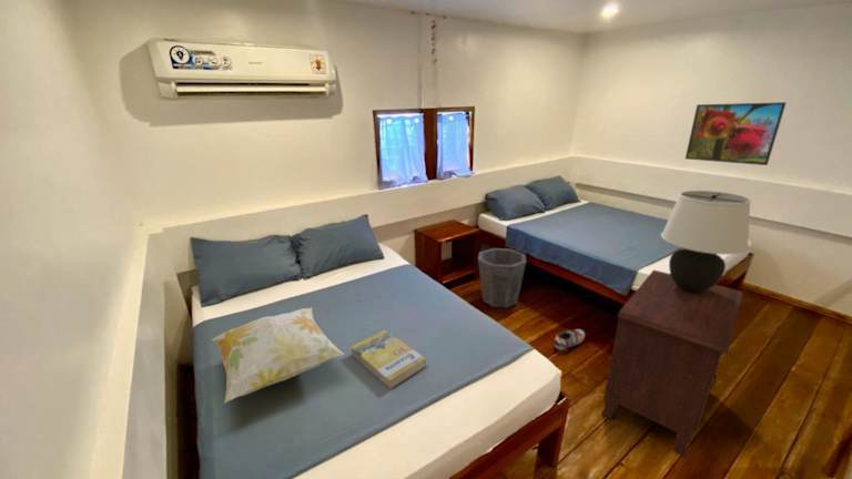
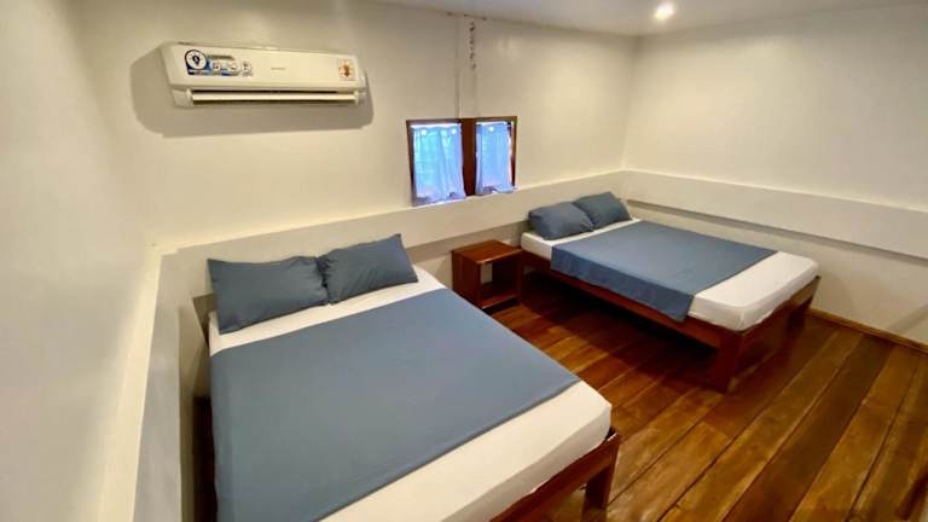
- decorative pillow (275, 346)
- table lamp (701, 243)
- shoe (570, 336)
- nightstand (670, 354)
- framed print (730, 133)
- book (387, 356)
- waste bin (500, 278)
